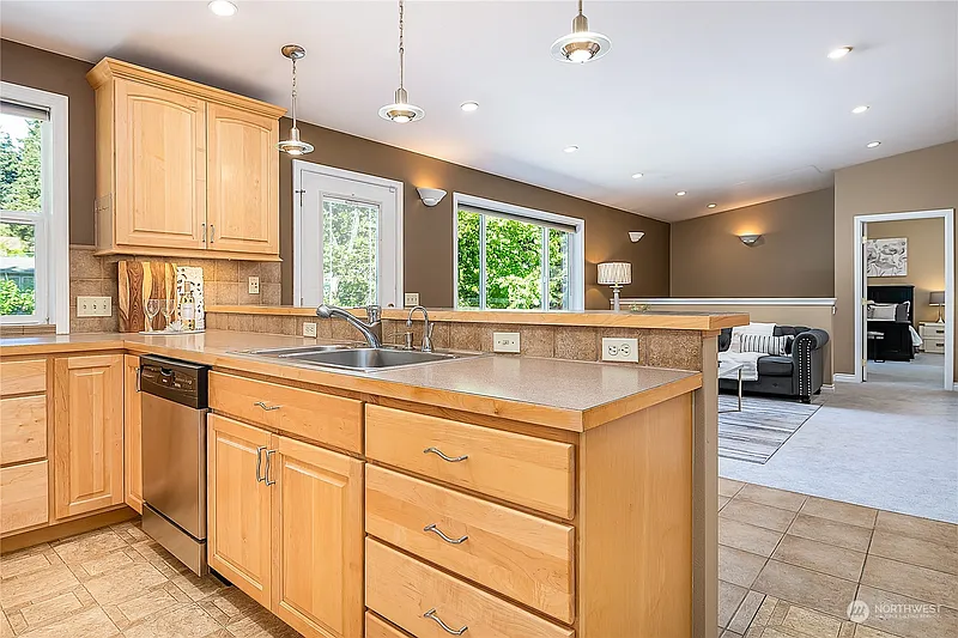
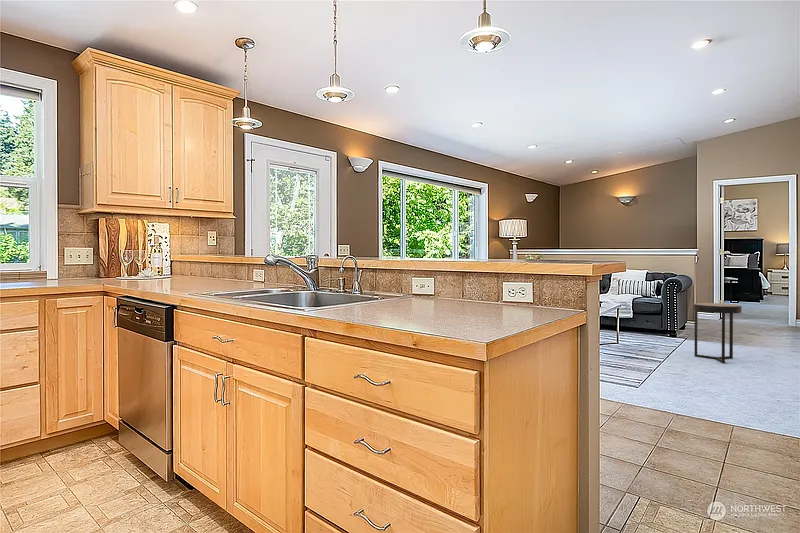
+ side table (722, 331)
